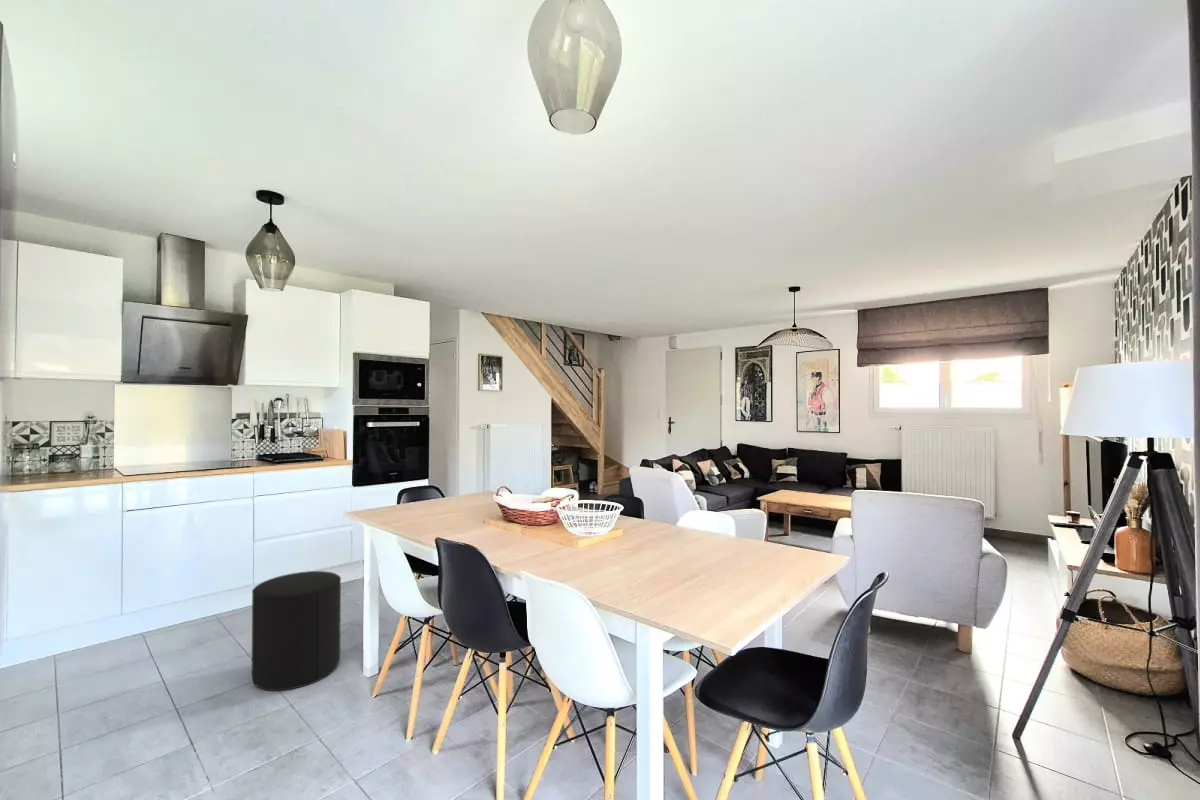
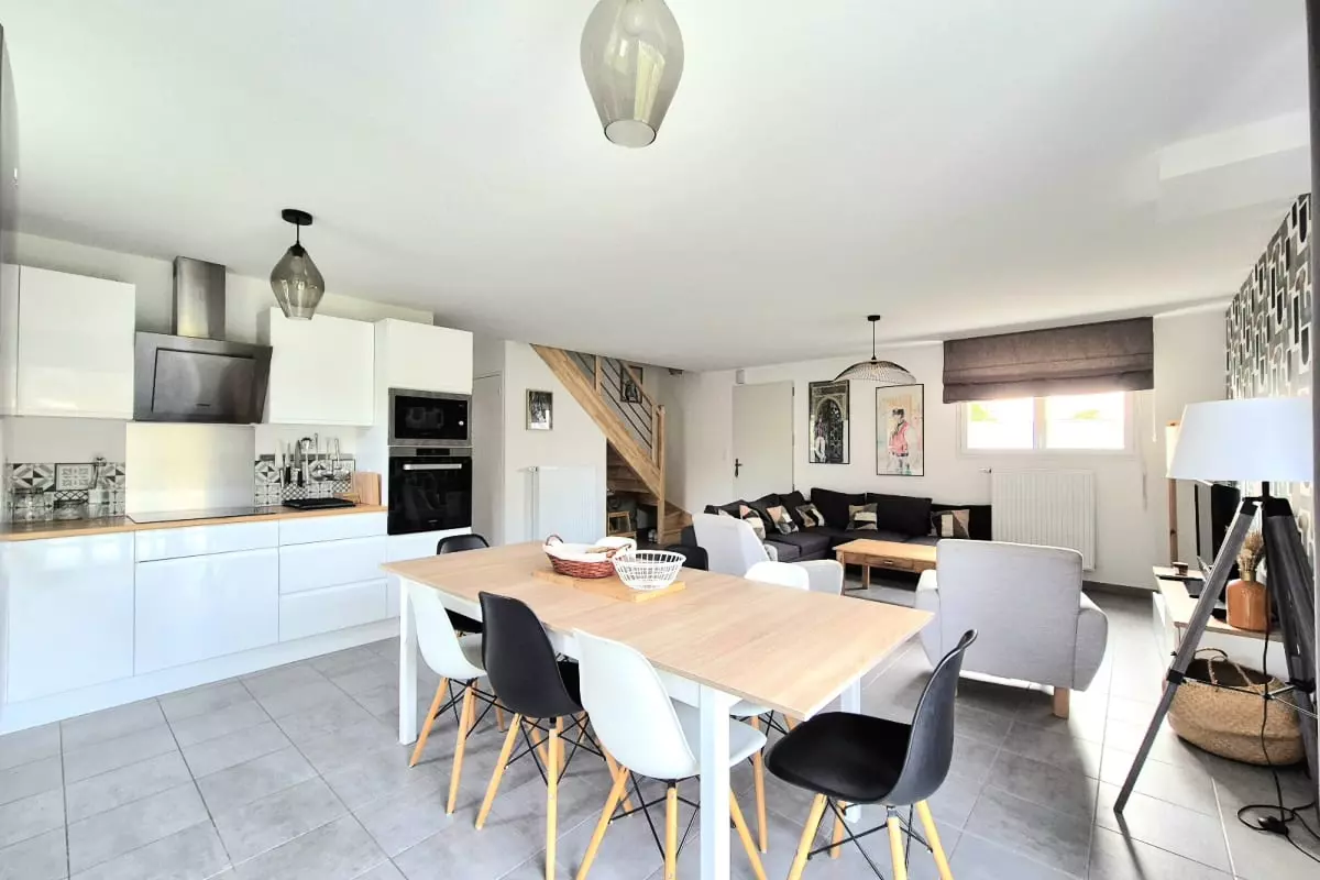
- stool (297, 625)
